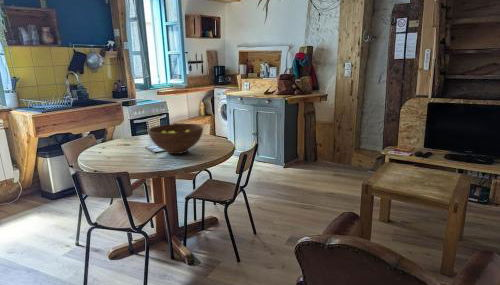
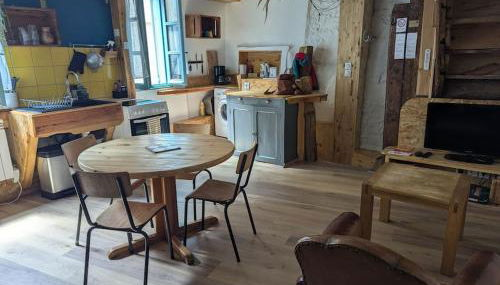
- fruit bowl (176, 140)
